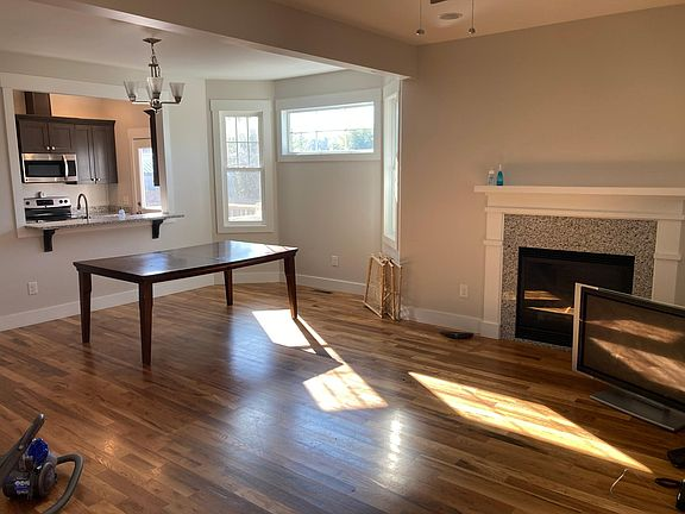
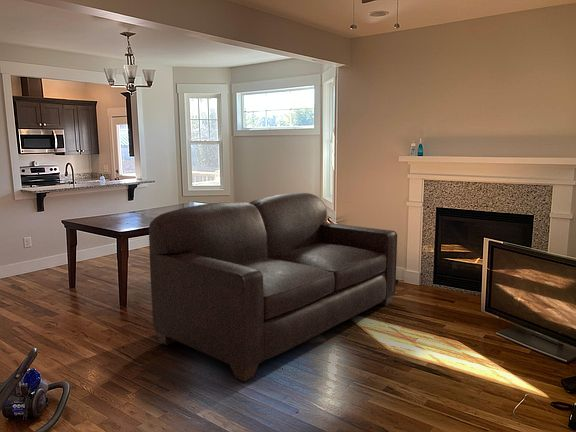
+ sofa (288, 262)
